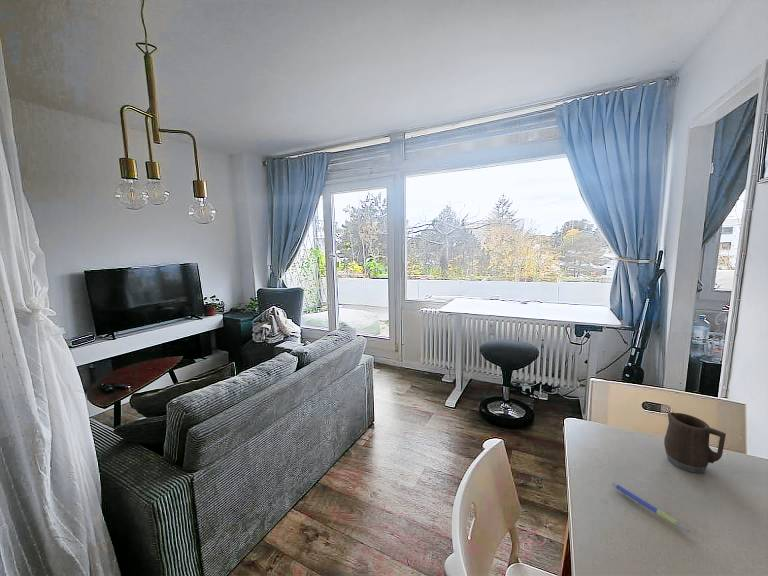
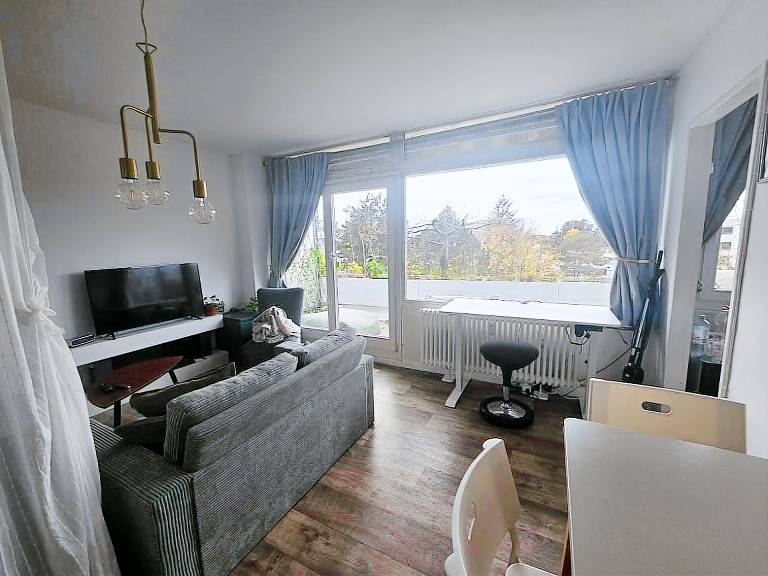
- mug (692, 443)
- pen (647, 505)
